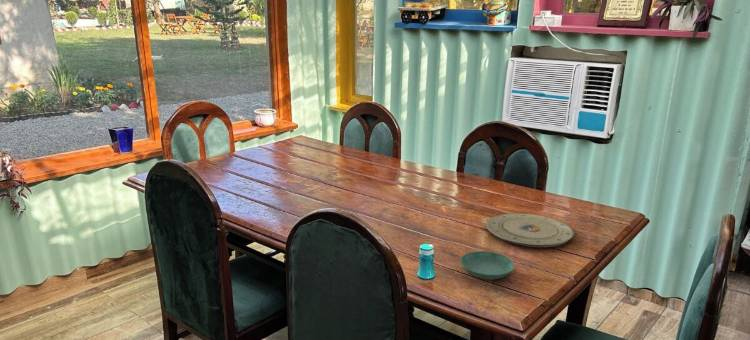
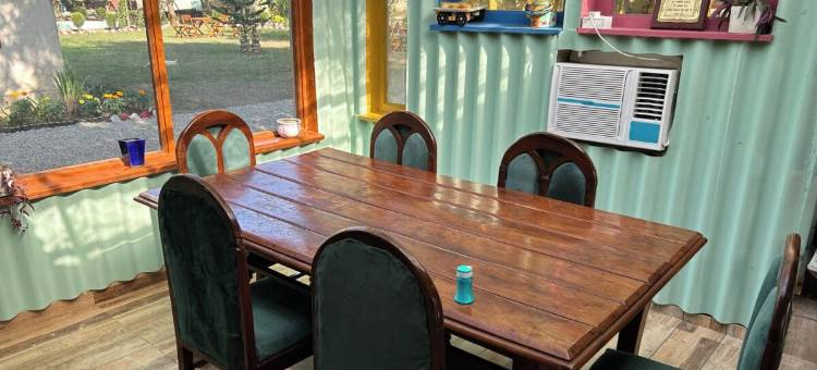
- saucer (486, 266)
- plate (528, 229)
